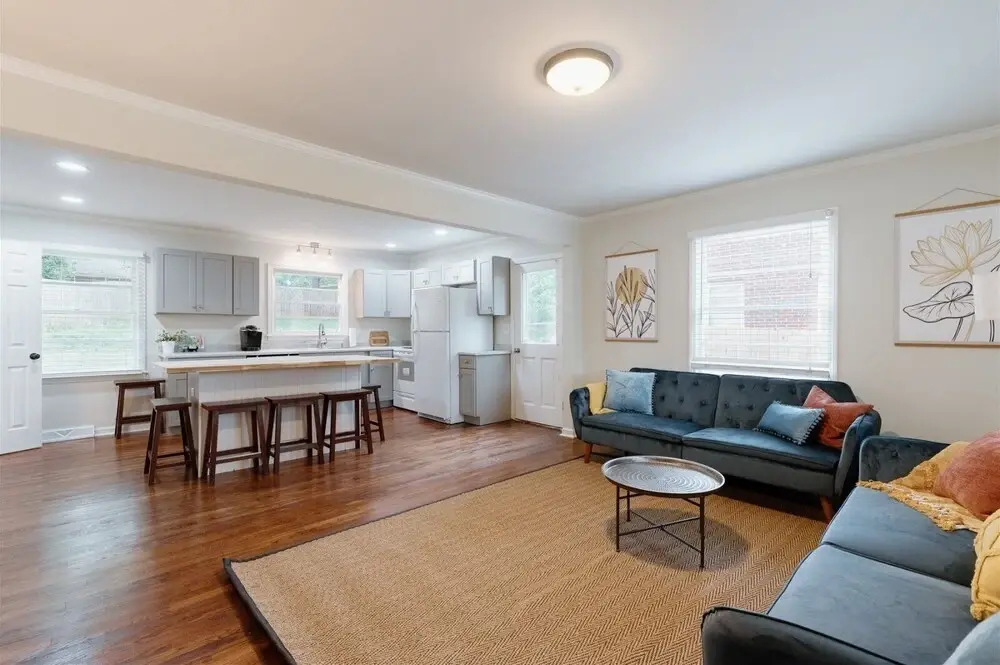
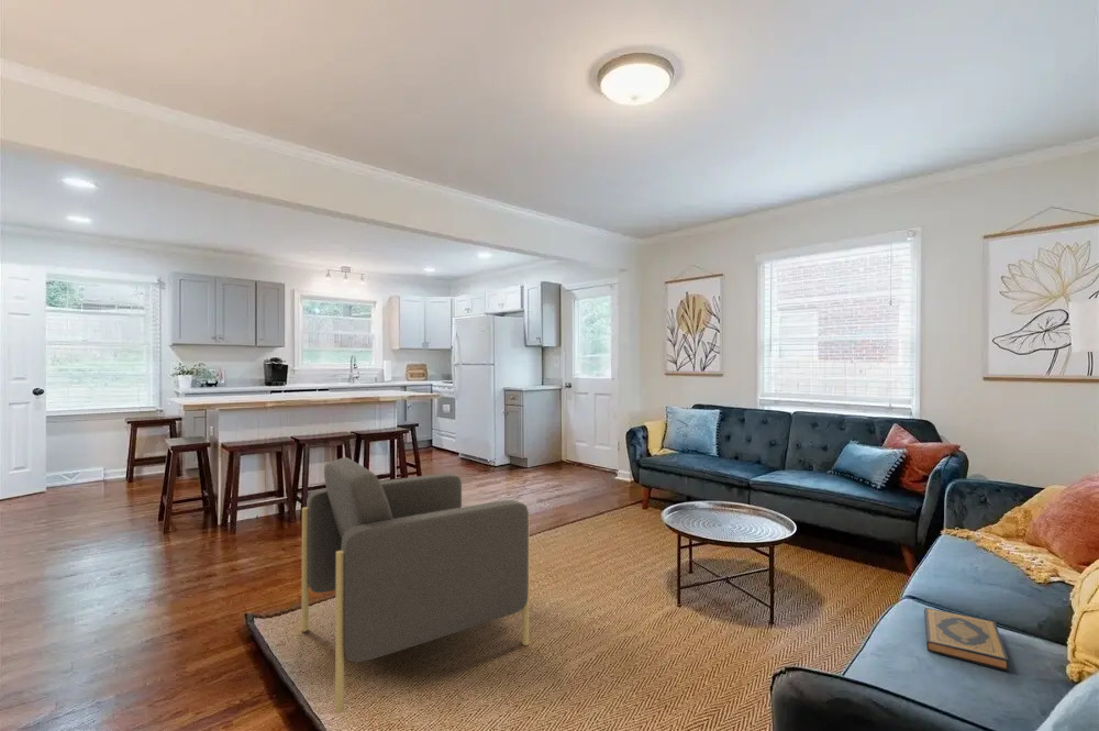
+ hardback book (962, 635)
+ armchair (417, 546)
